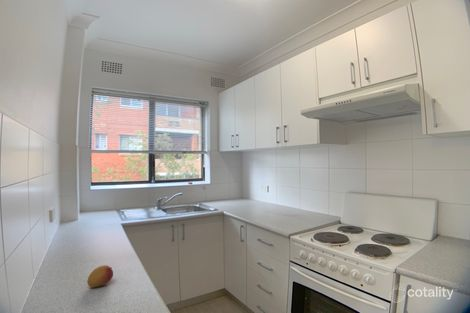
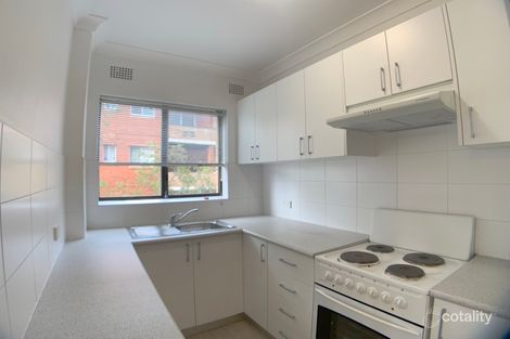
- fruit (100, 275)
